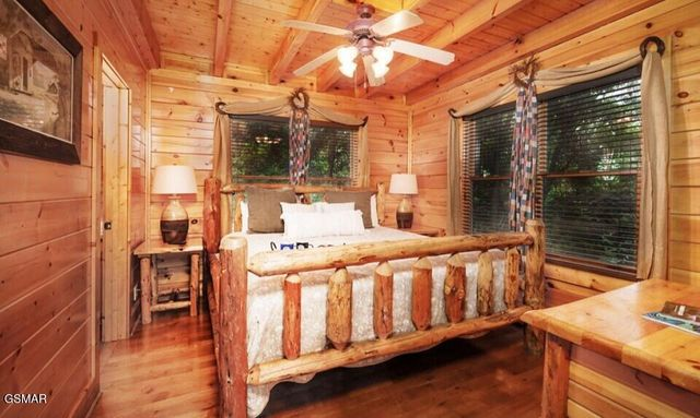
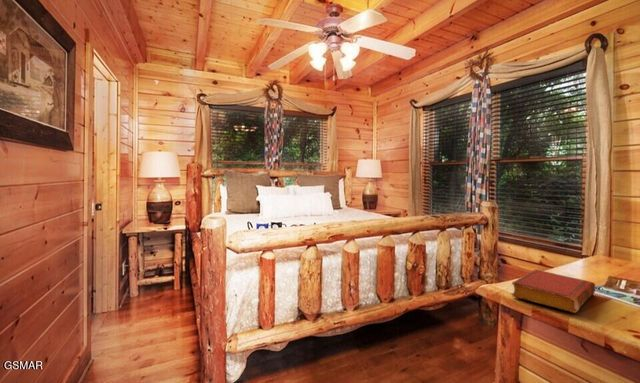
+ book (553, 288)
